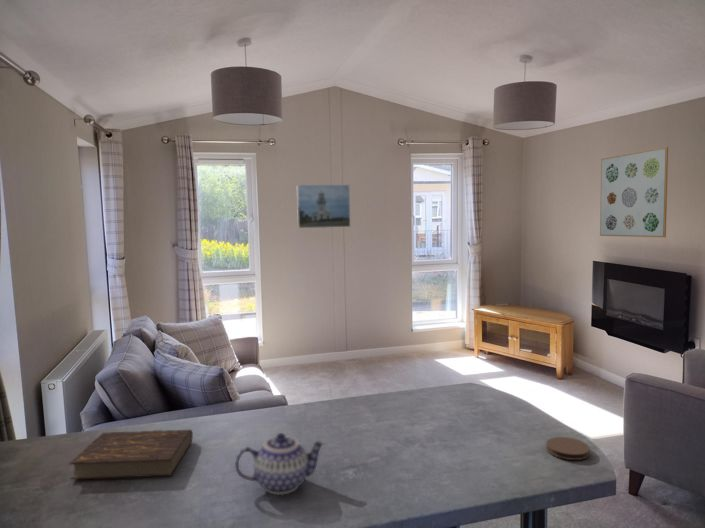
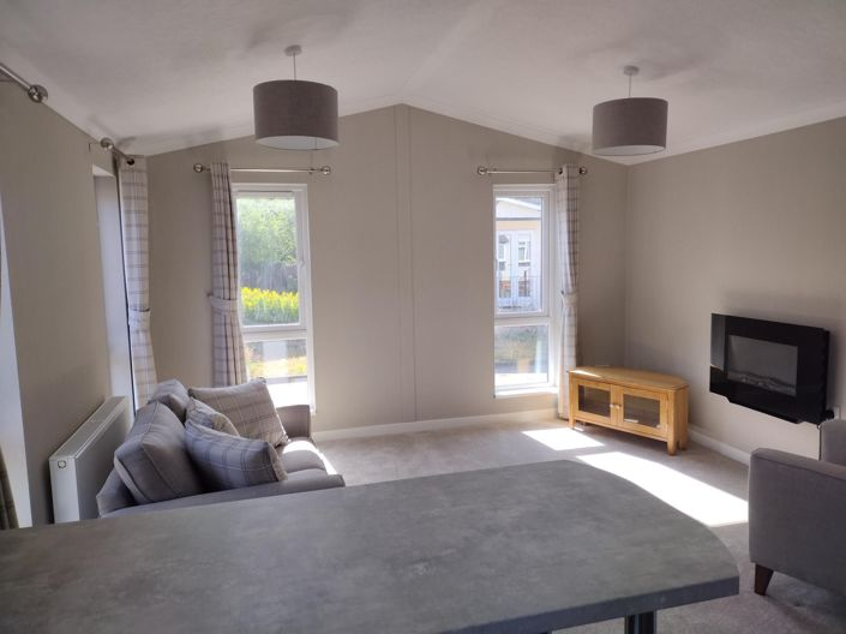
- book (135, 451)
- coaster (567, 448)
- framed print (323, 206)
- wall art (631, 195)
- teapot (281, 459)
